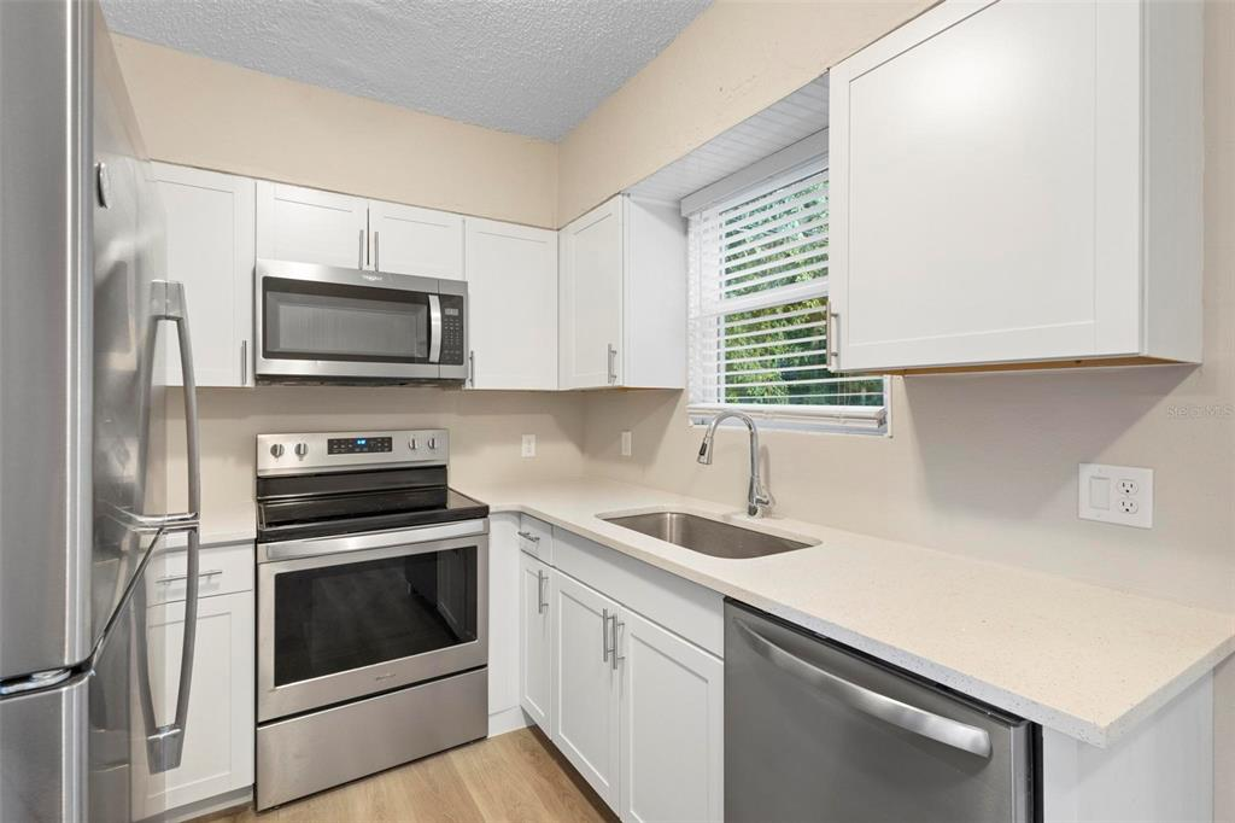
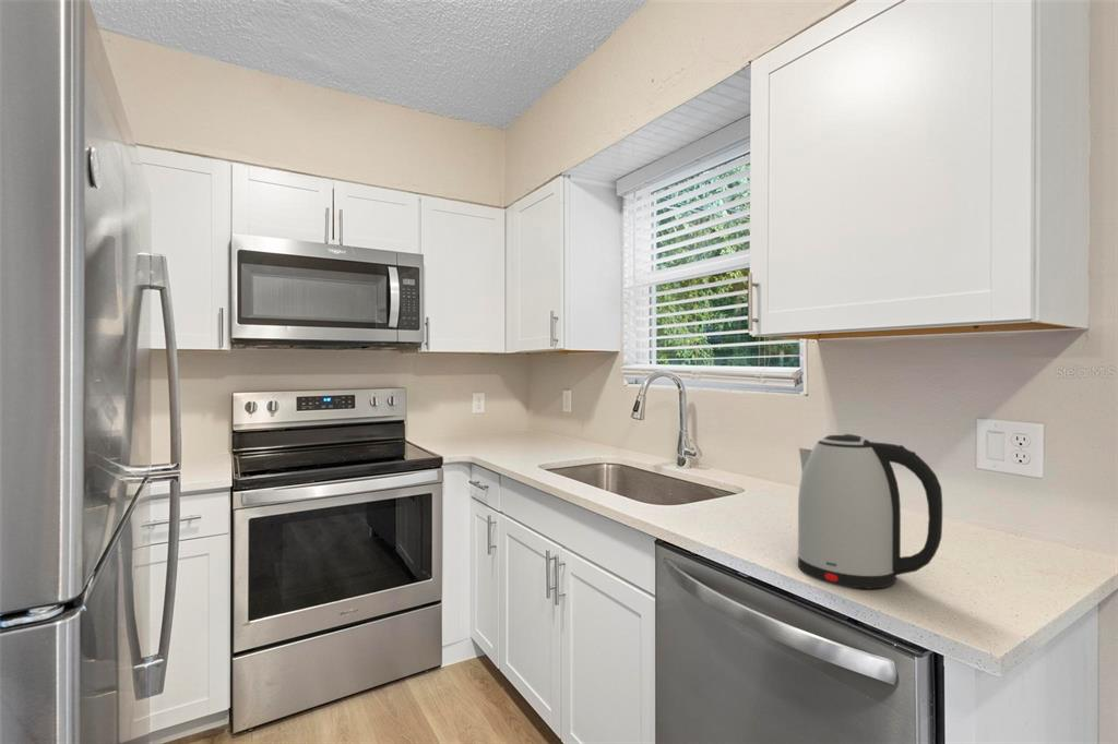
+ kettle (864, 505)
